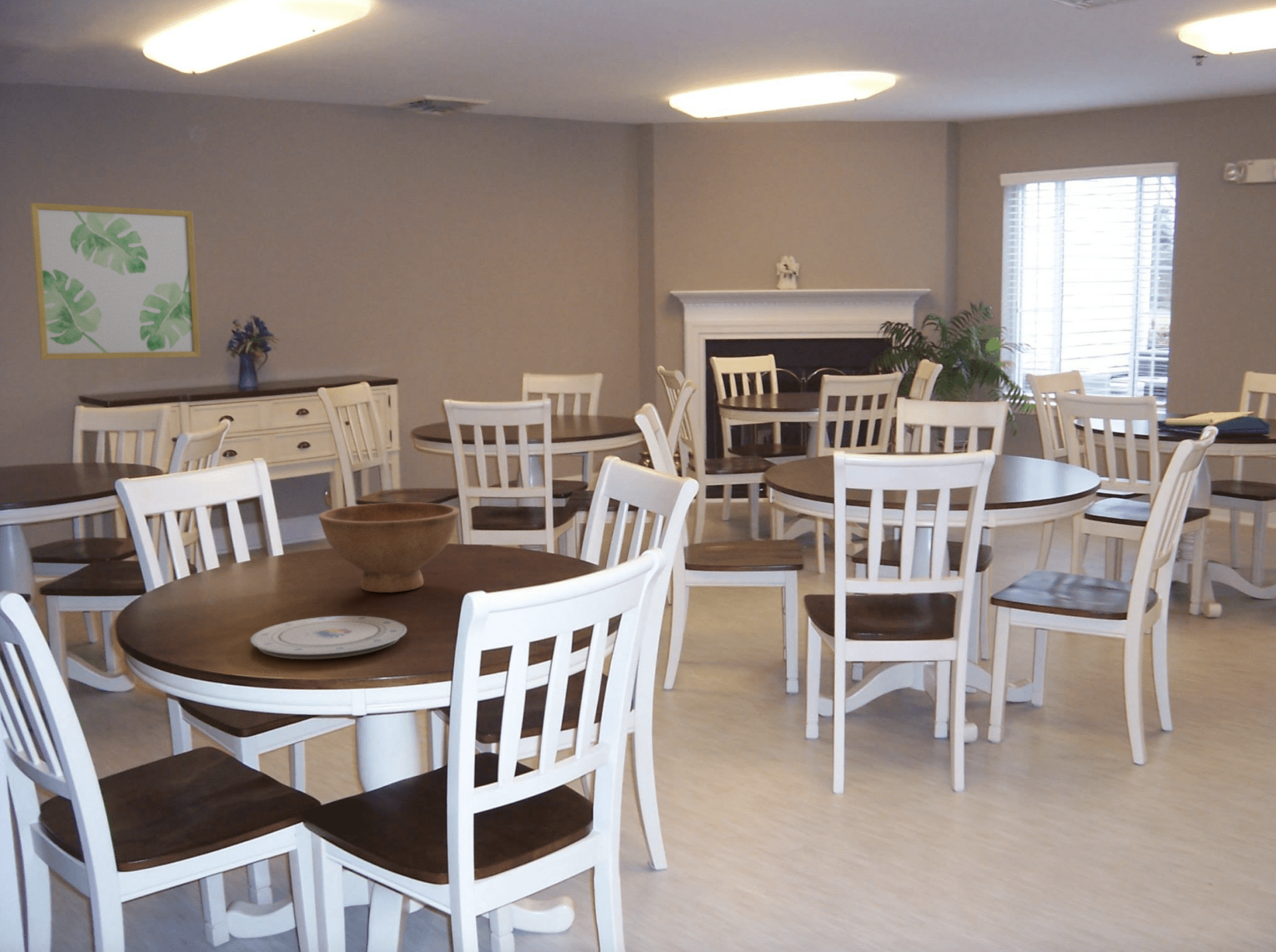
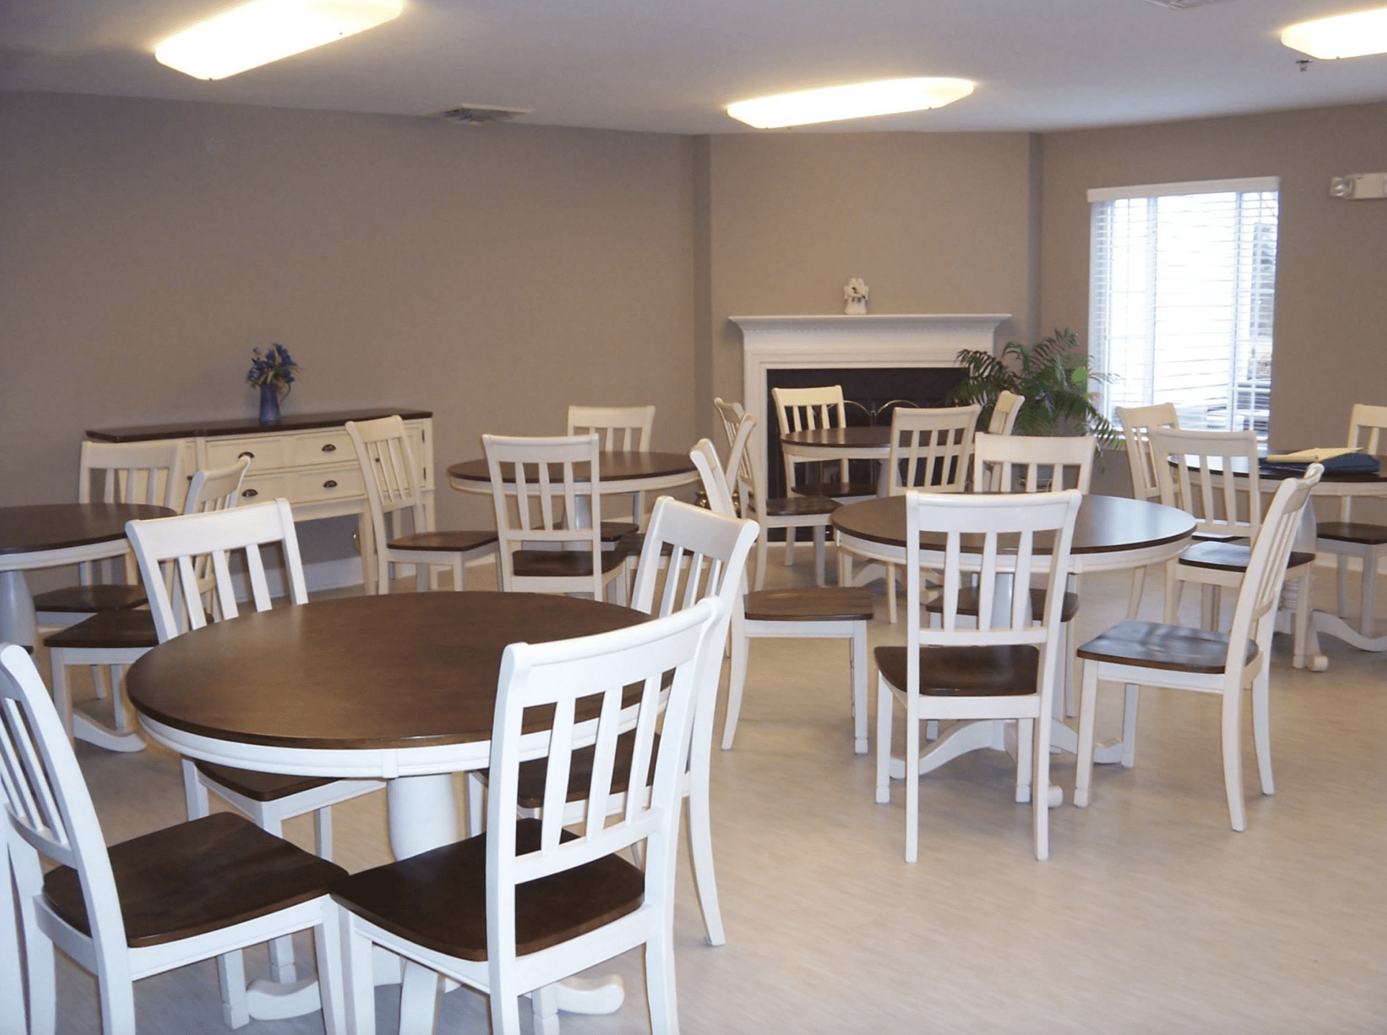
- bowl (391, 549)
- wall art (118, 283)
- plate (330, 637)
